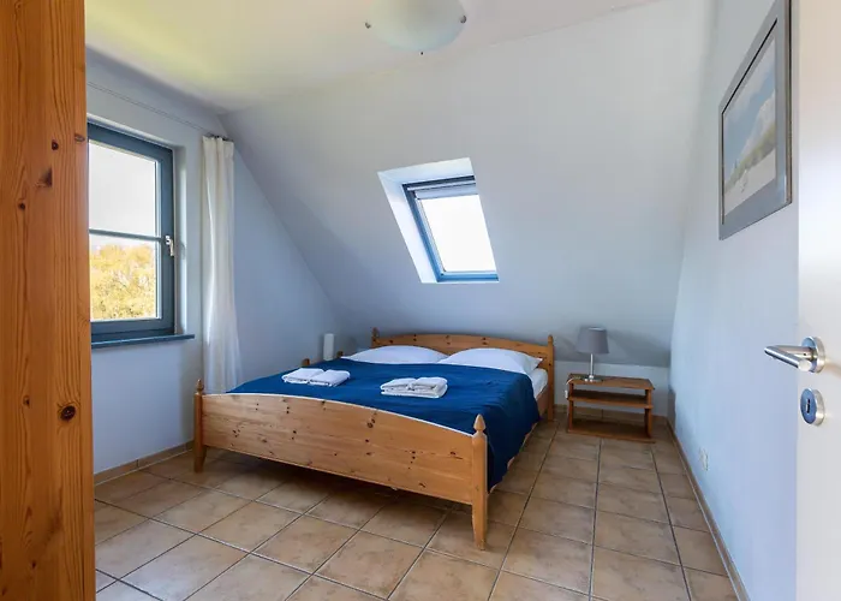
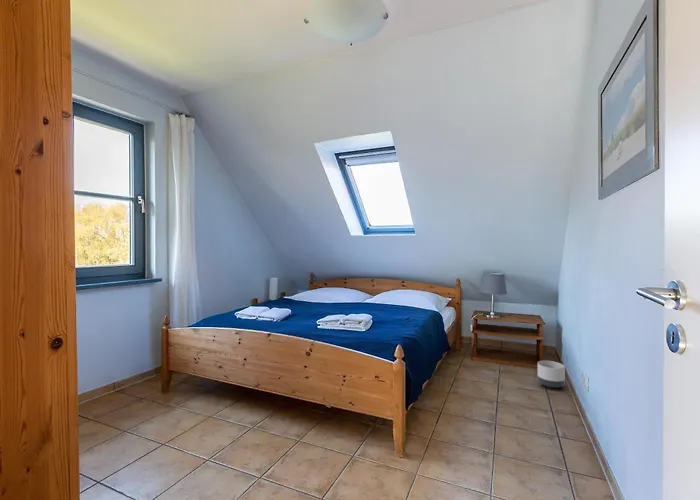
+ planter (550, 375)
